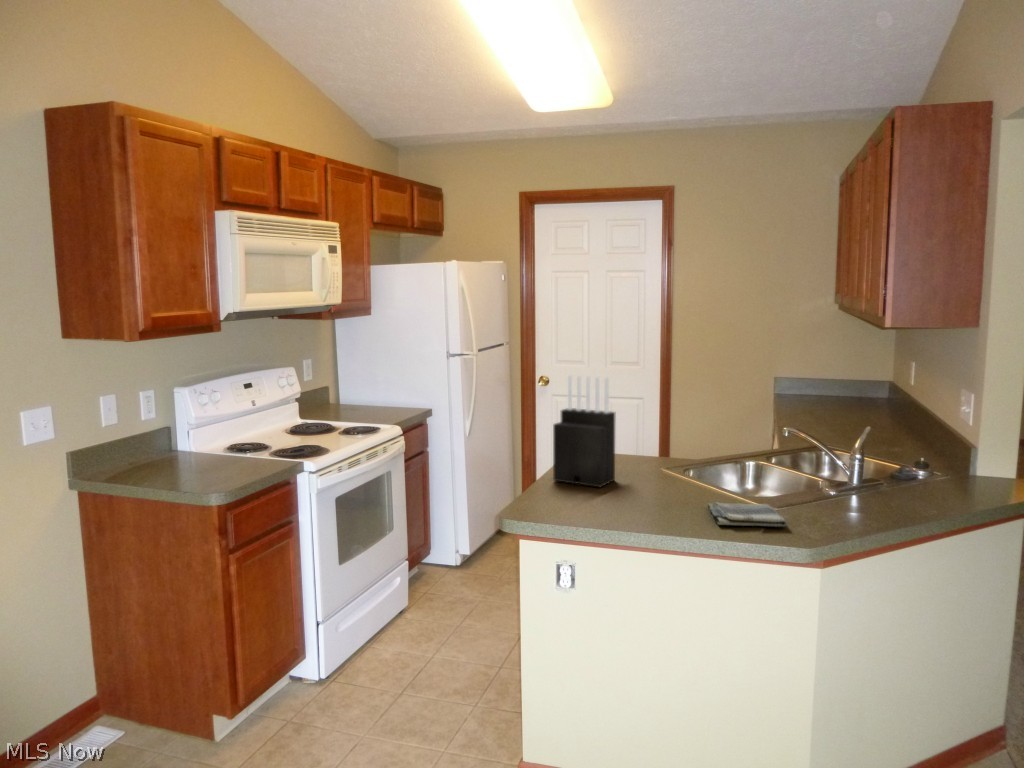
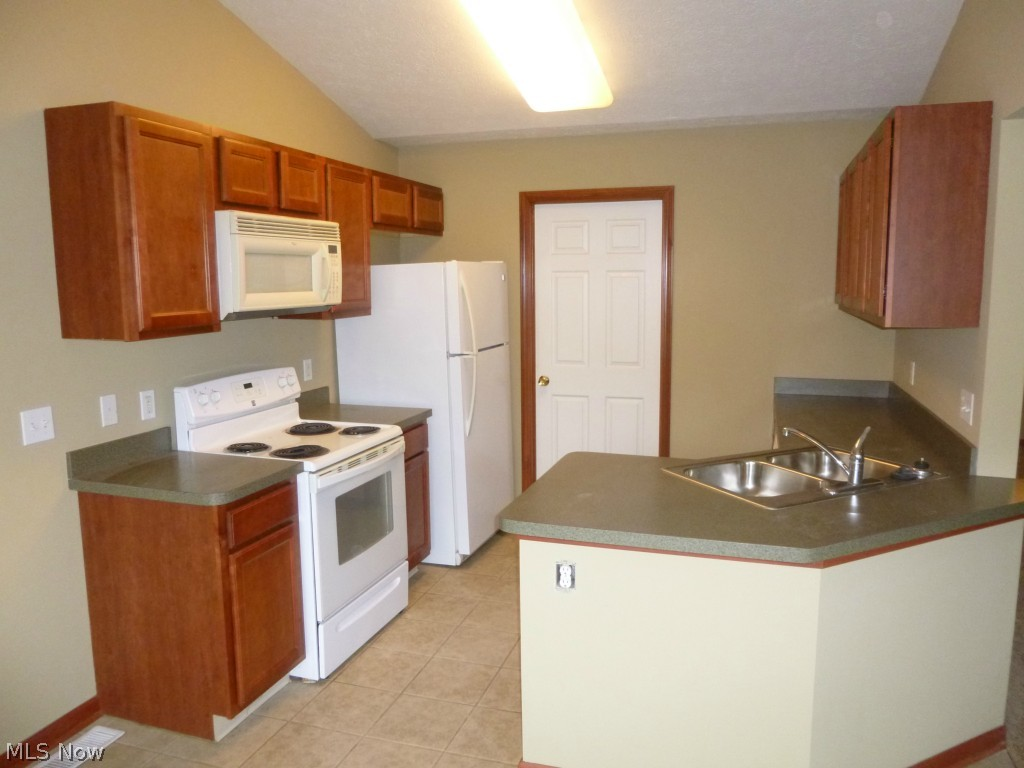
- dish towel (744, 512)
- knife block (582, 429)
